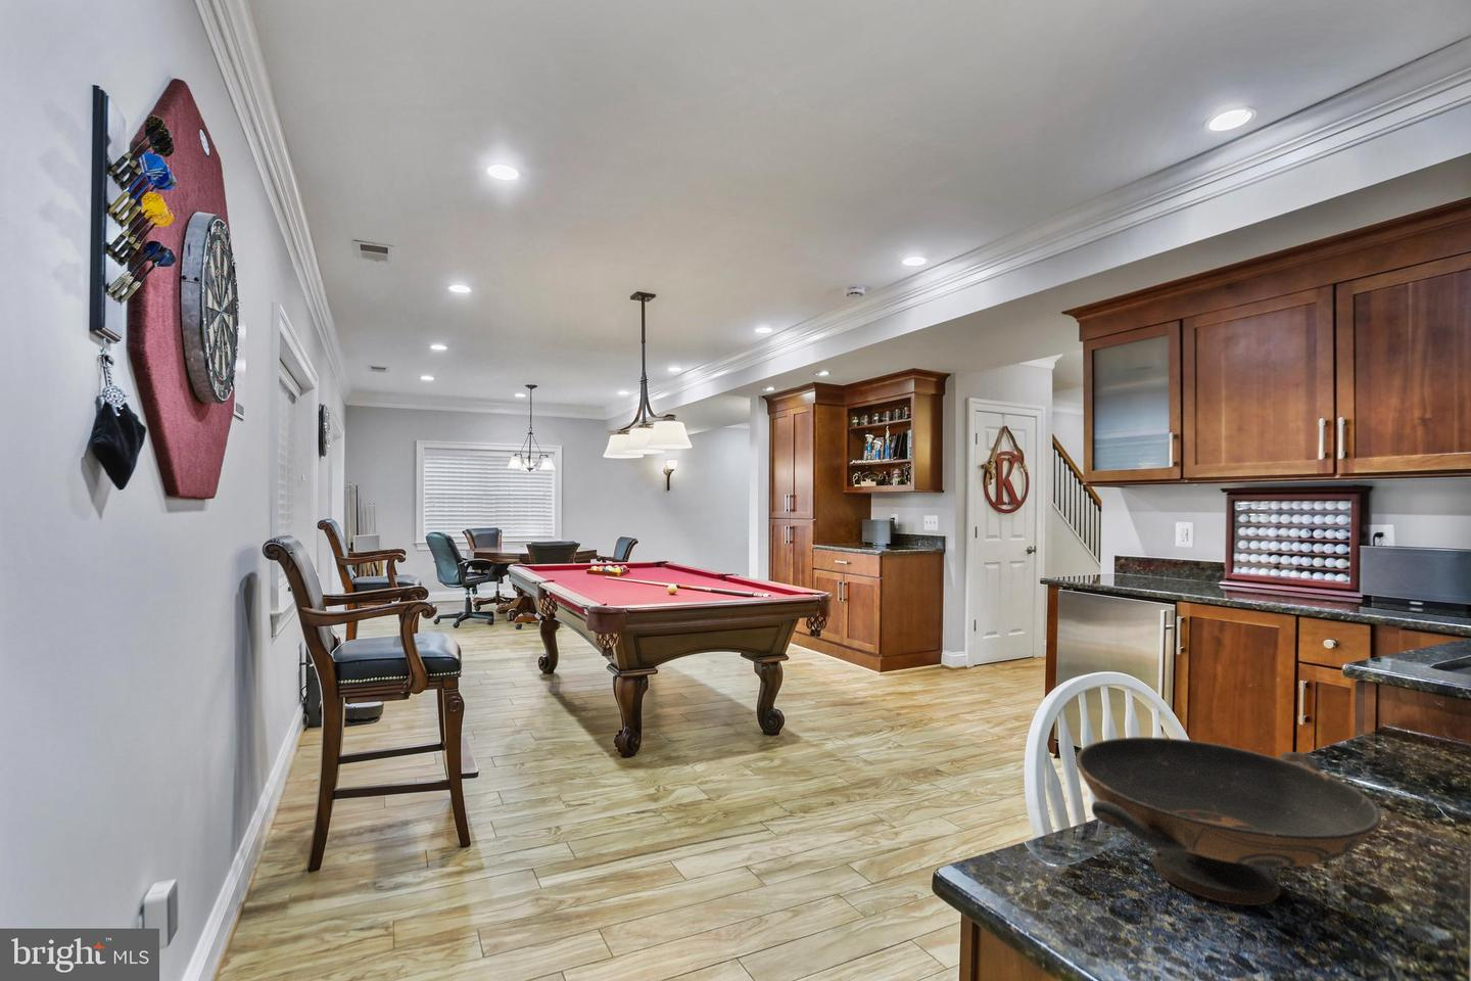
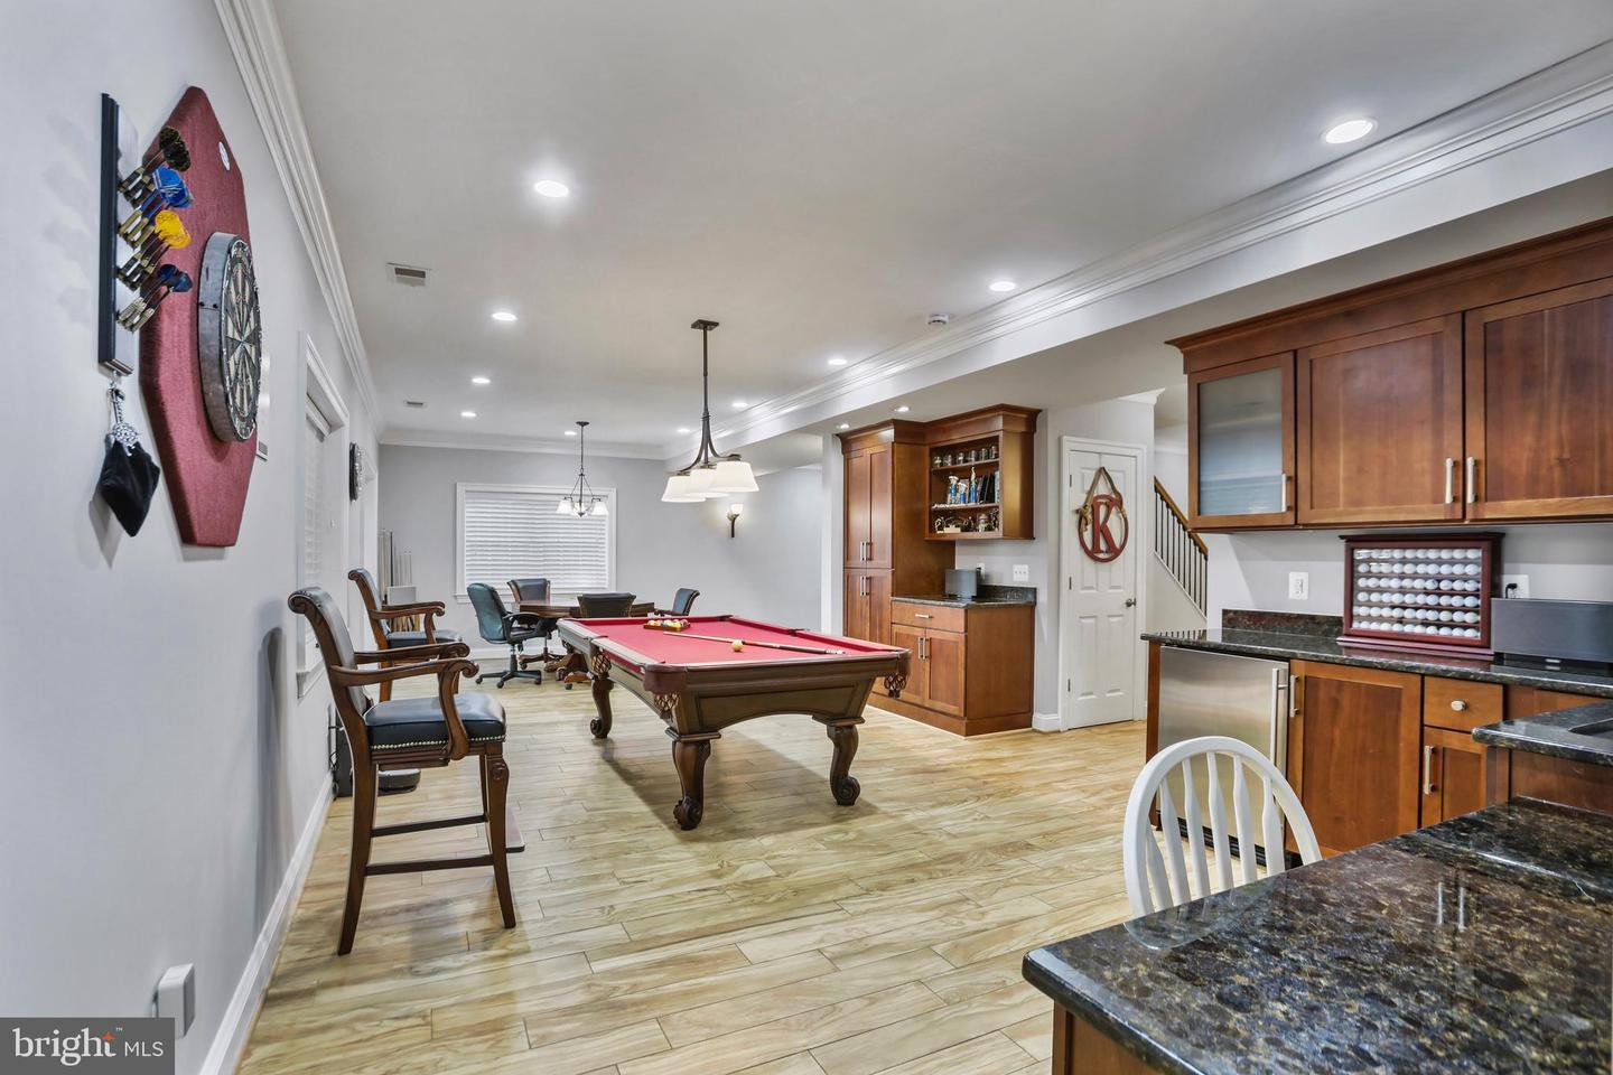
- decorative bowl (1214, 824)
